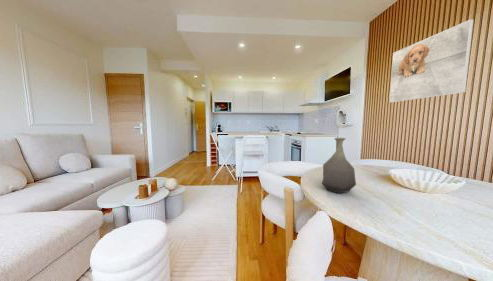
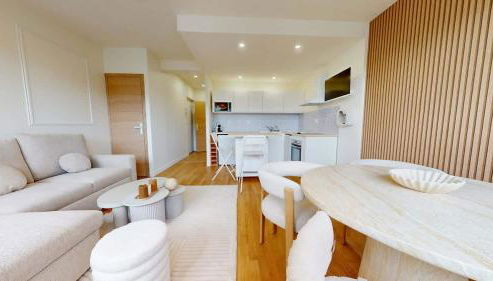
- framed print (423, 69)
- vase (338, 164)
